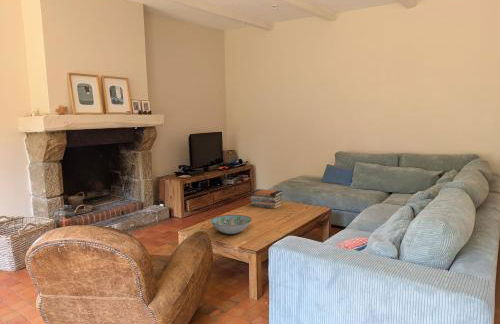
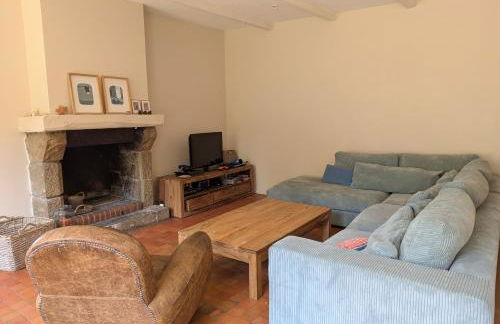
- decorative bowl (231, 226)
- book stack (266, 198)
